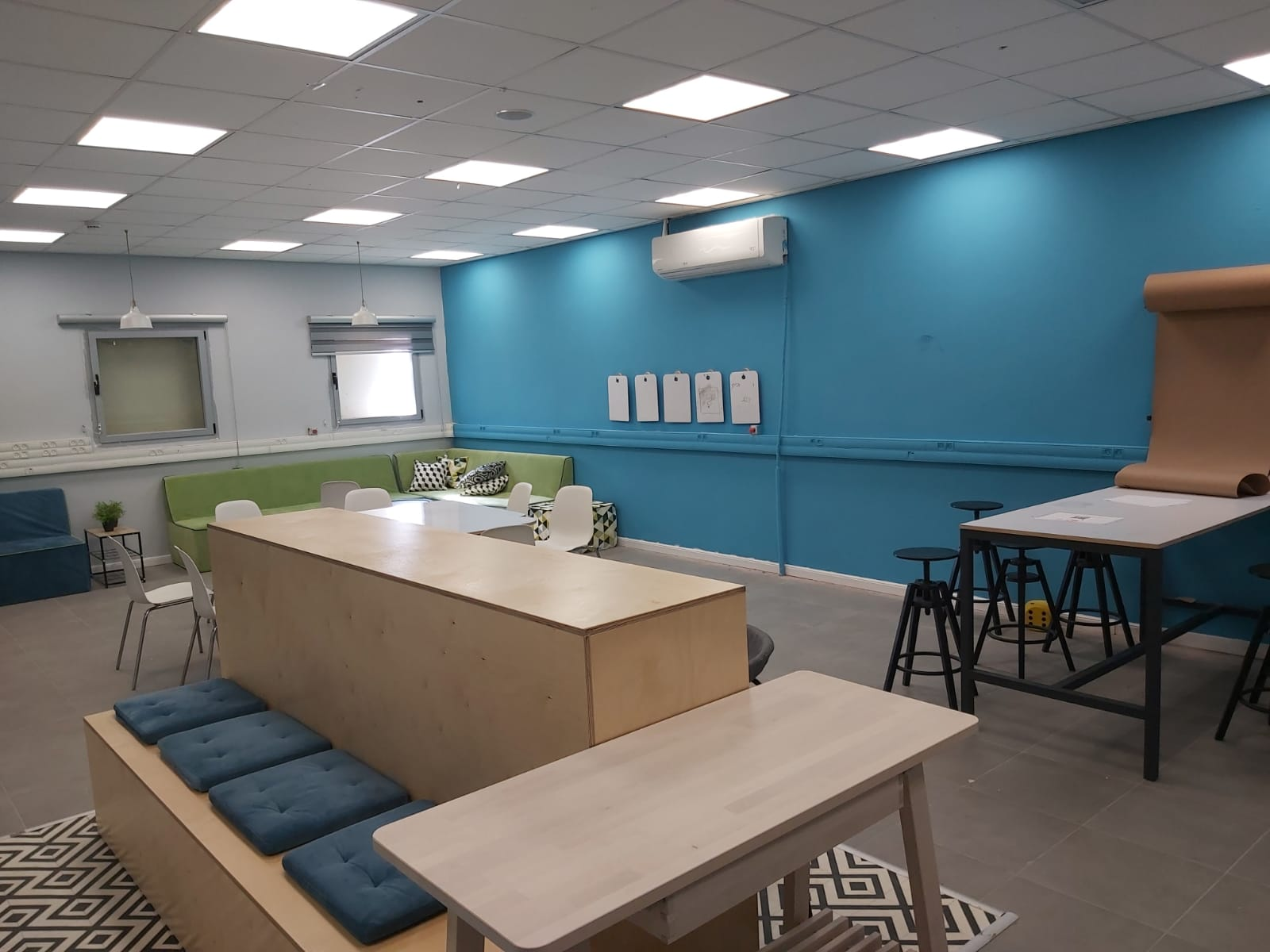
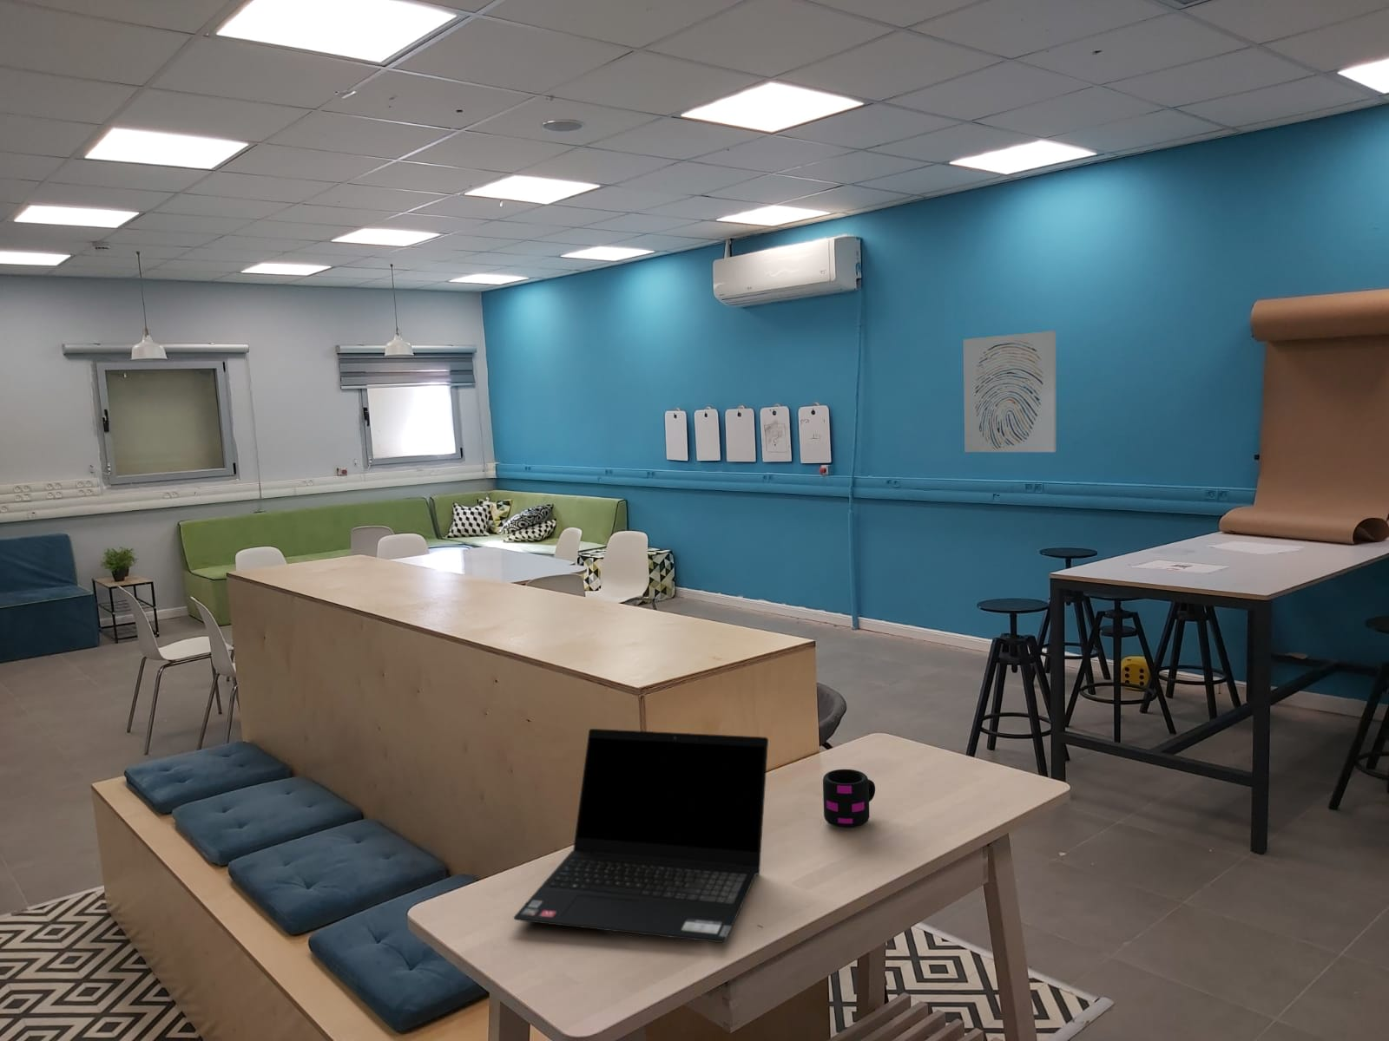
+ laptop computer (650, 824)
+ wall art (1008, 394)
+ mug (852, 796)
